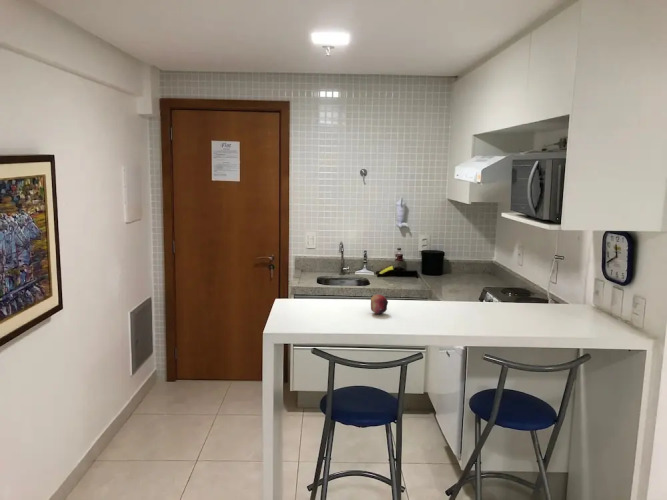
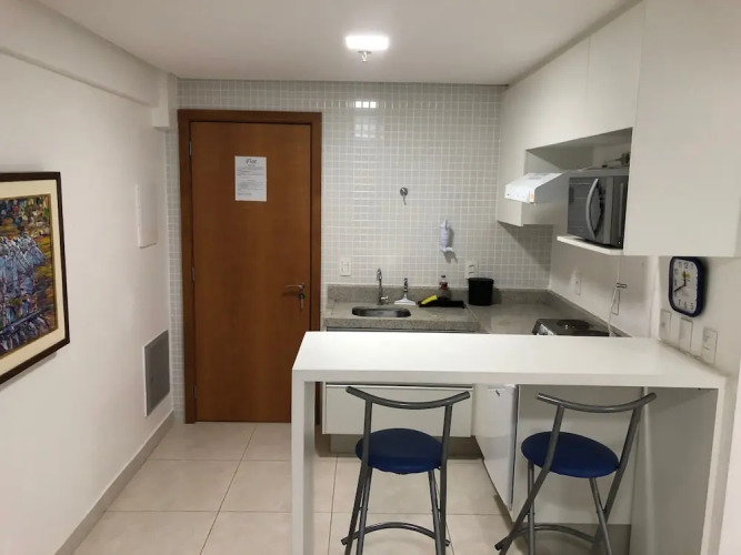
- fruit (378, 304)
